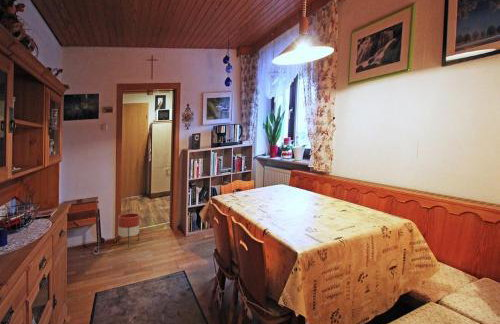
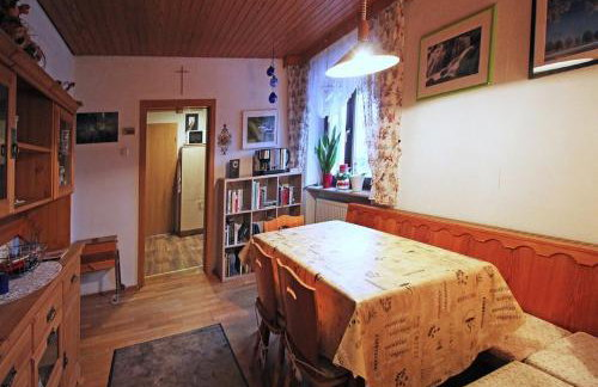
- planter (128, 229)
